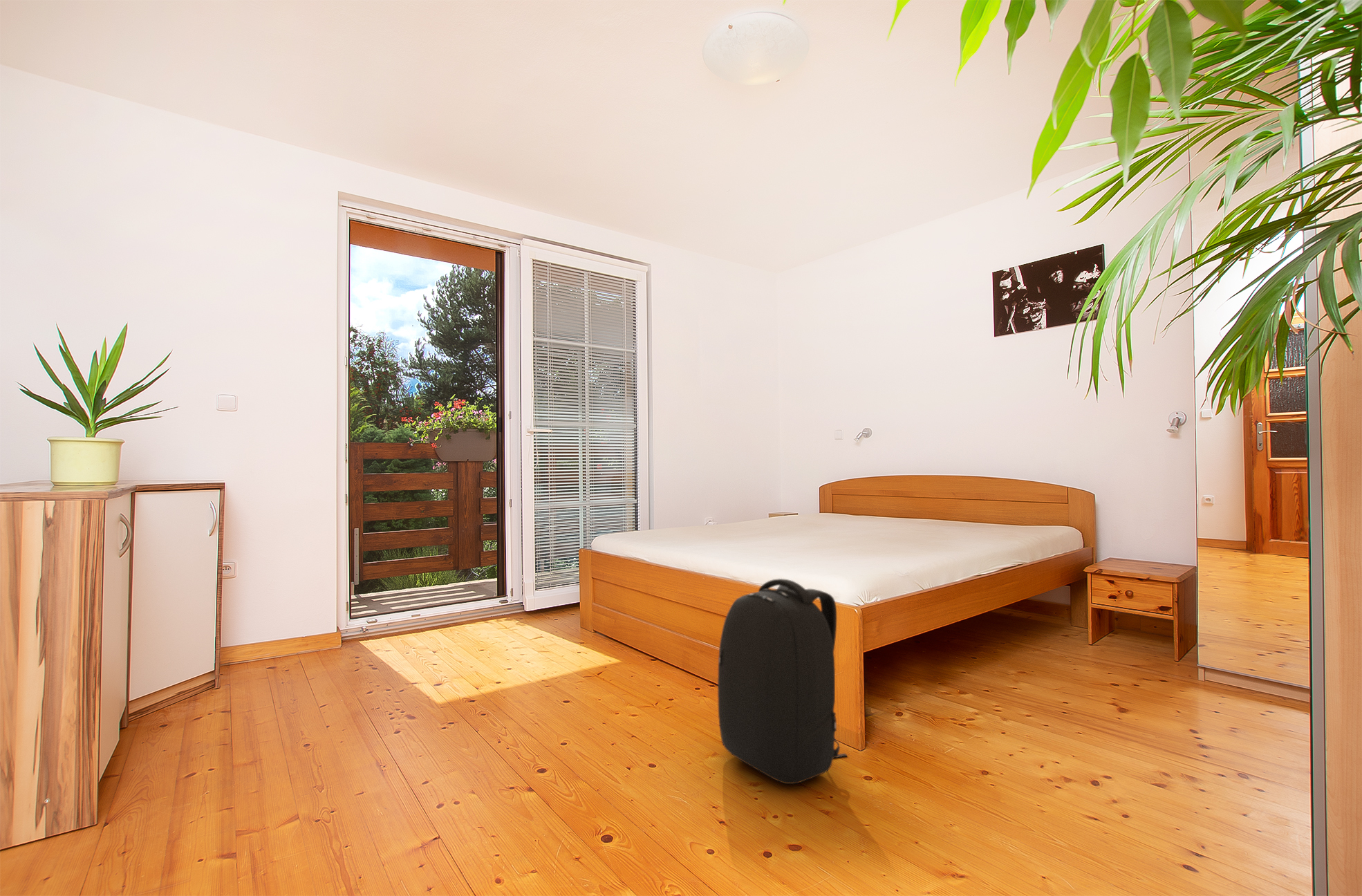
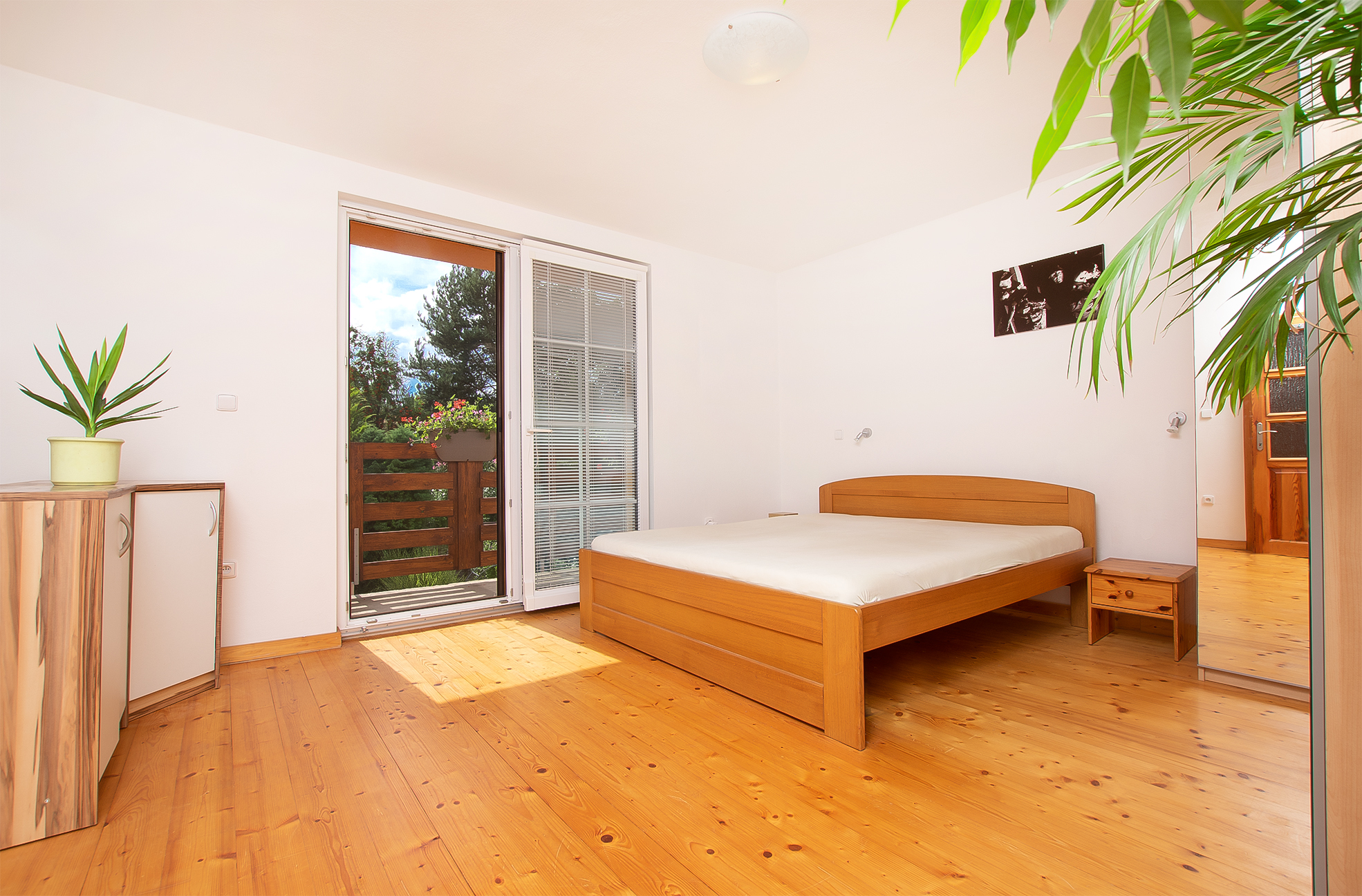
- backpack (784, 670)
